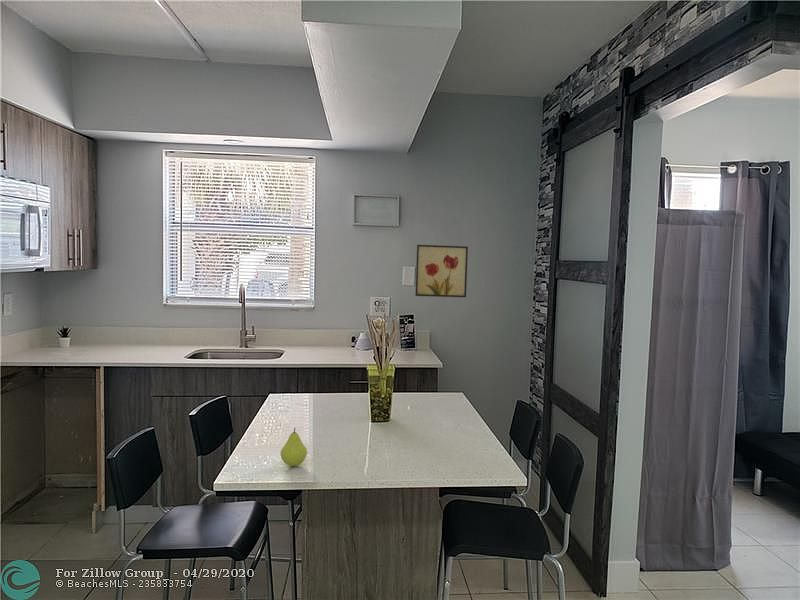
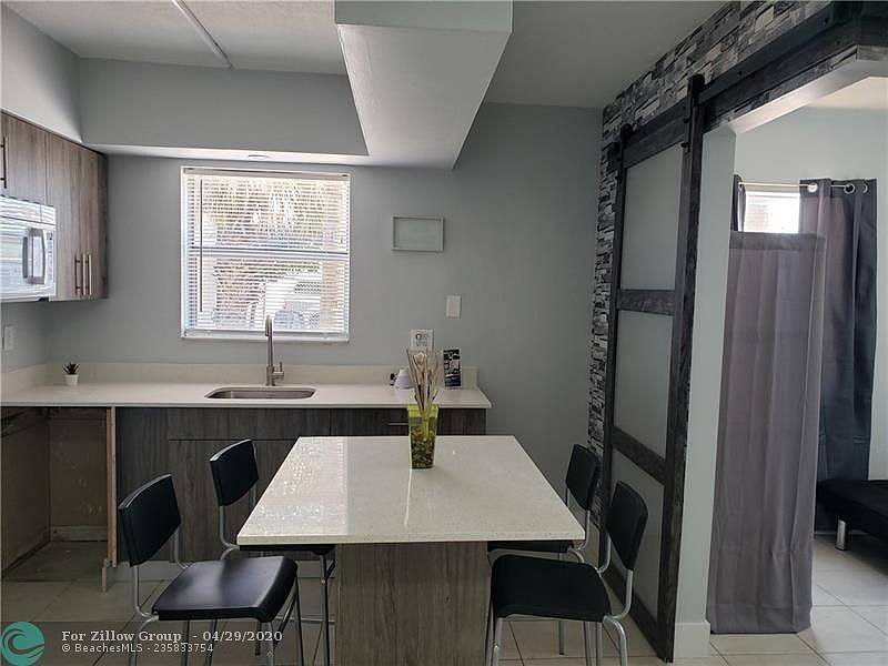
- fruit (293, 446)
- wall art (441, 271)
